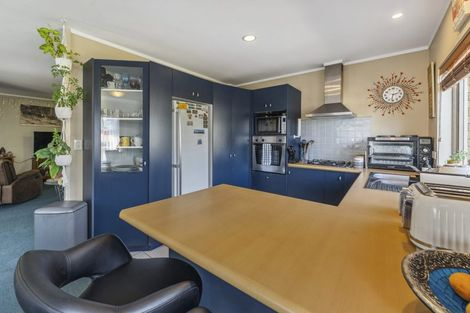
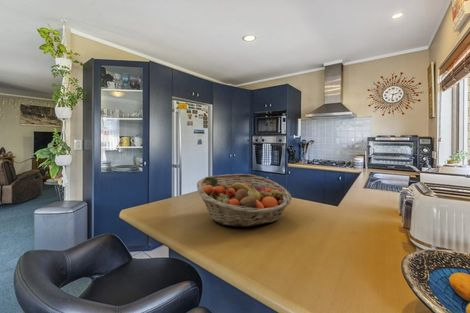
+ fruit basket (244, 196)
